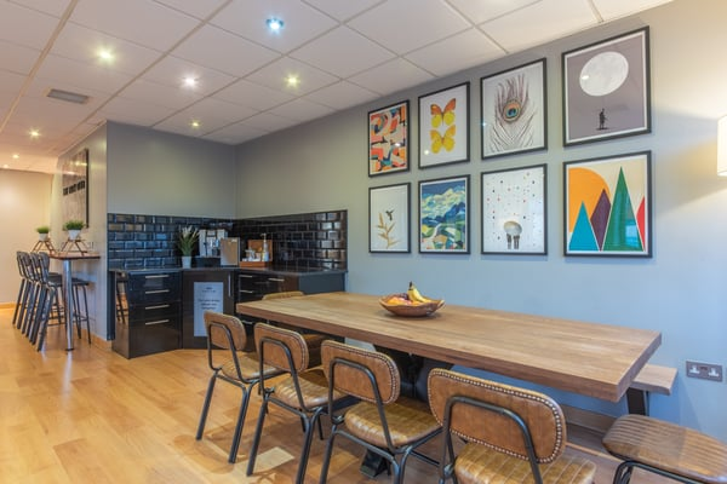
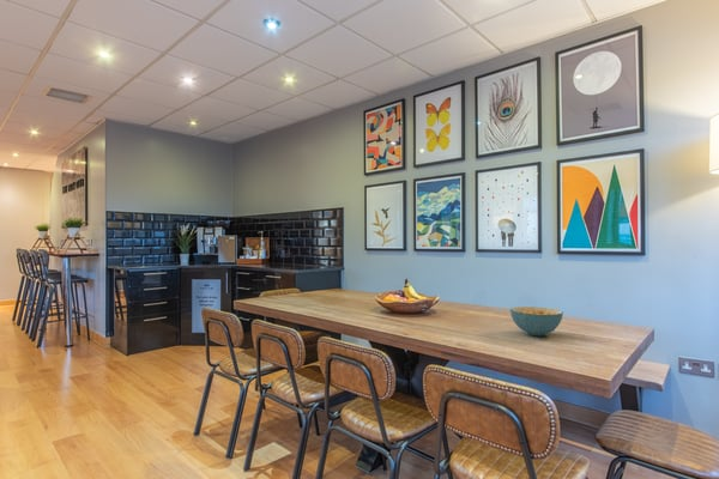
+ cereal bowl (536, 322)
